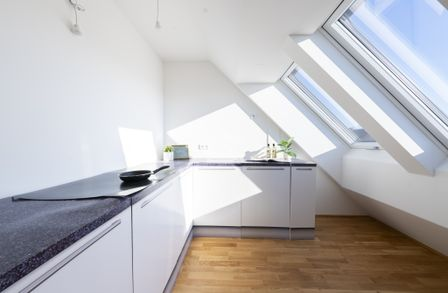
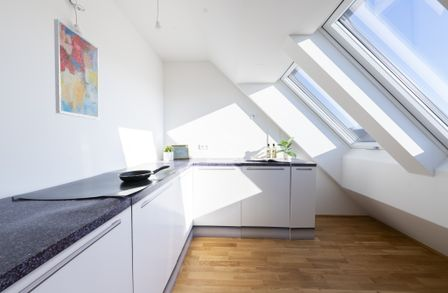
+ wall art (79, 76)
